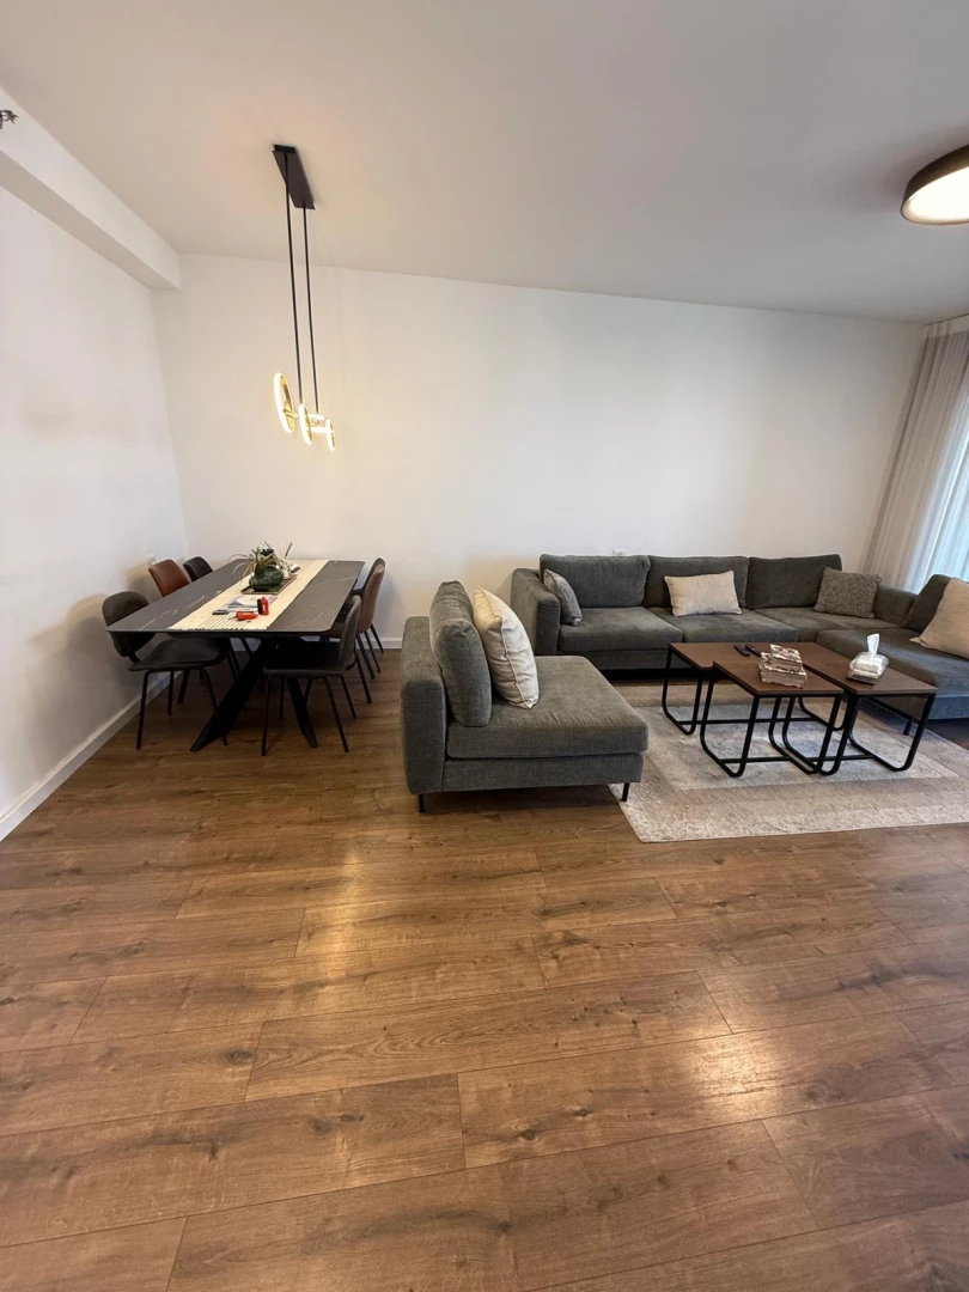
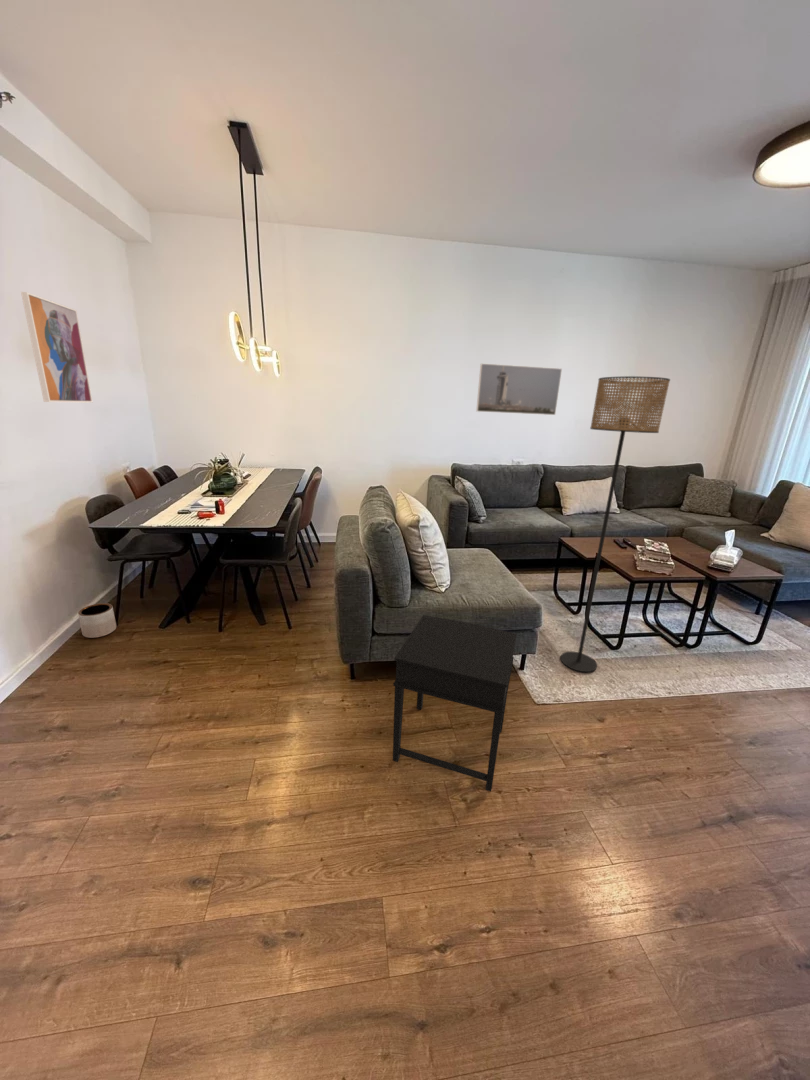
+ side table (454, 696)
+ floor lamp (602, 535)
+ wall art (61, 353)
+ planter (97, 620)
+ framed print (518, 390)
